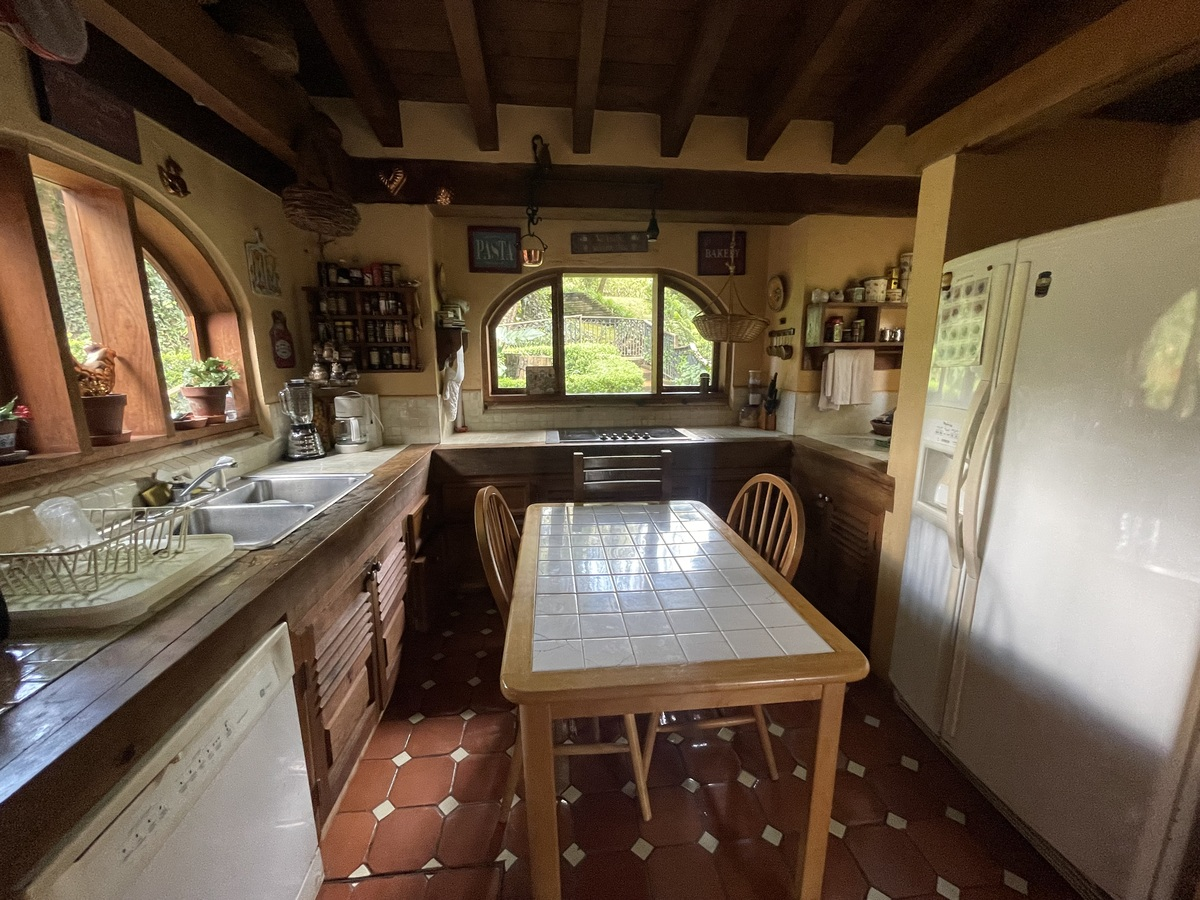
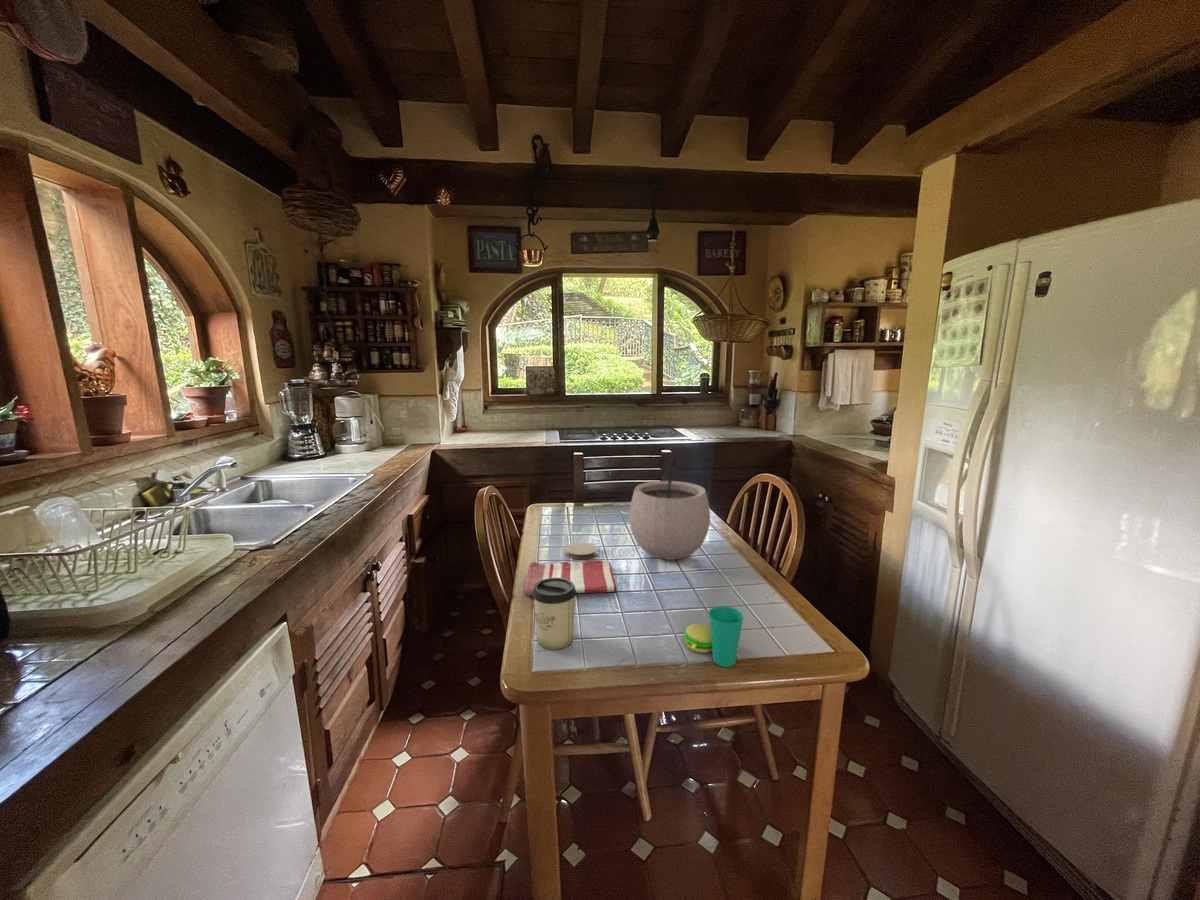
+ cup (554, 612)
+ cup (712, 630)
+ coaster (581, 550)
+ dish towel (570, 576)
+ plant pot (669, 507)
